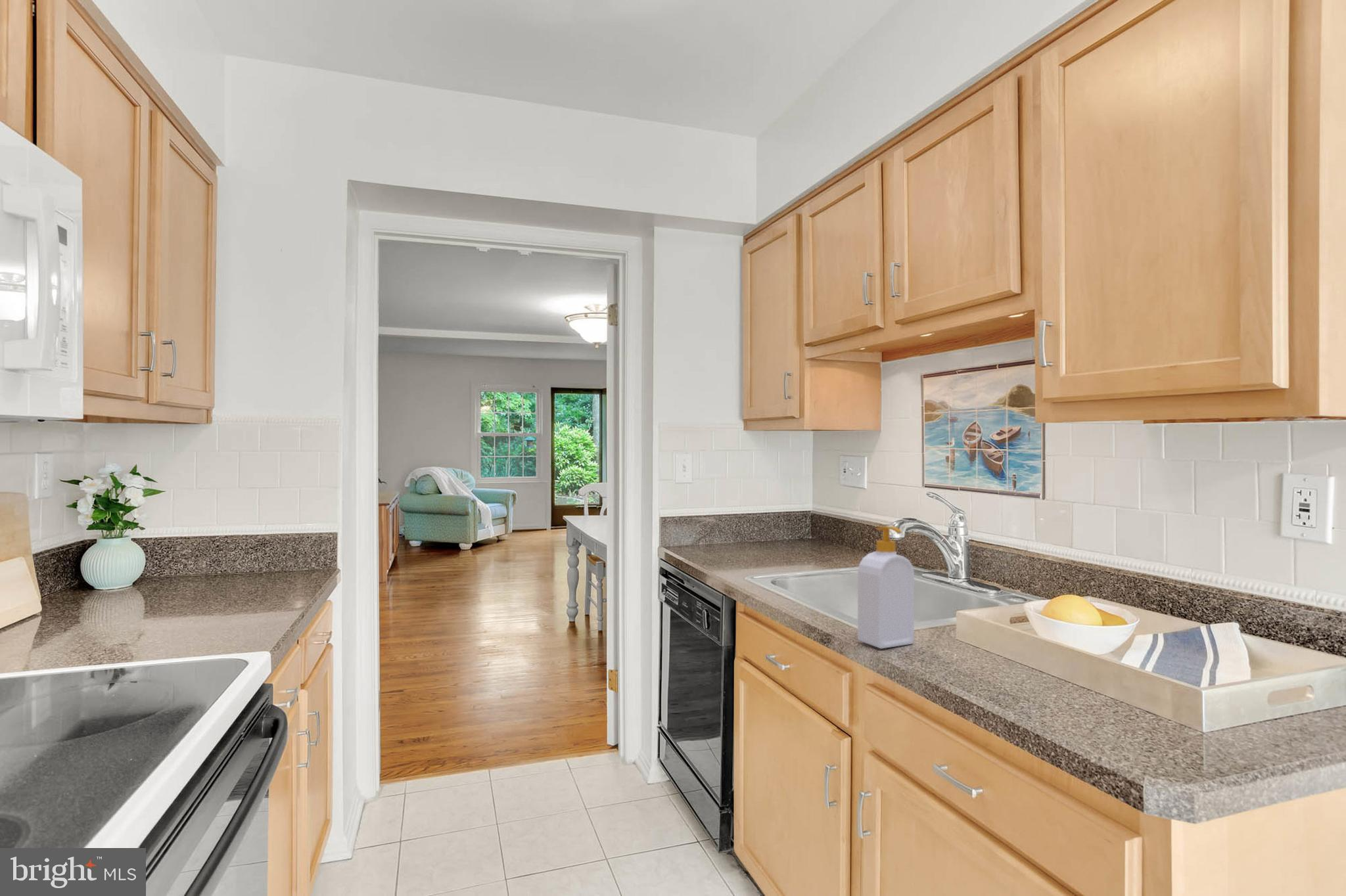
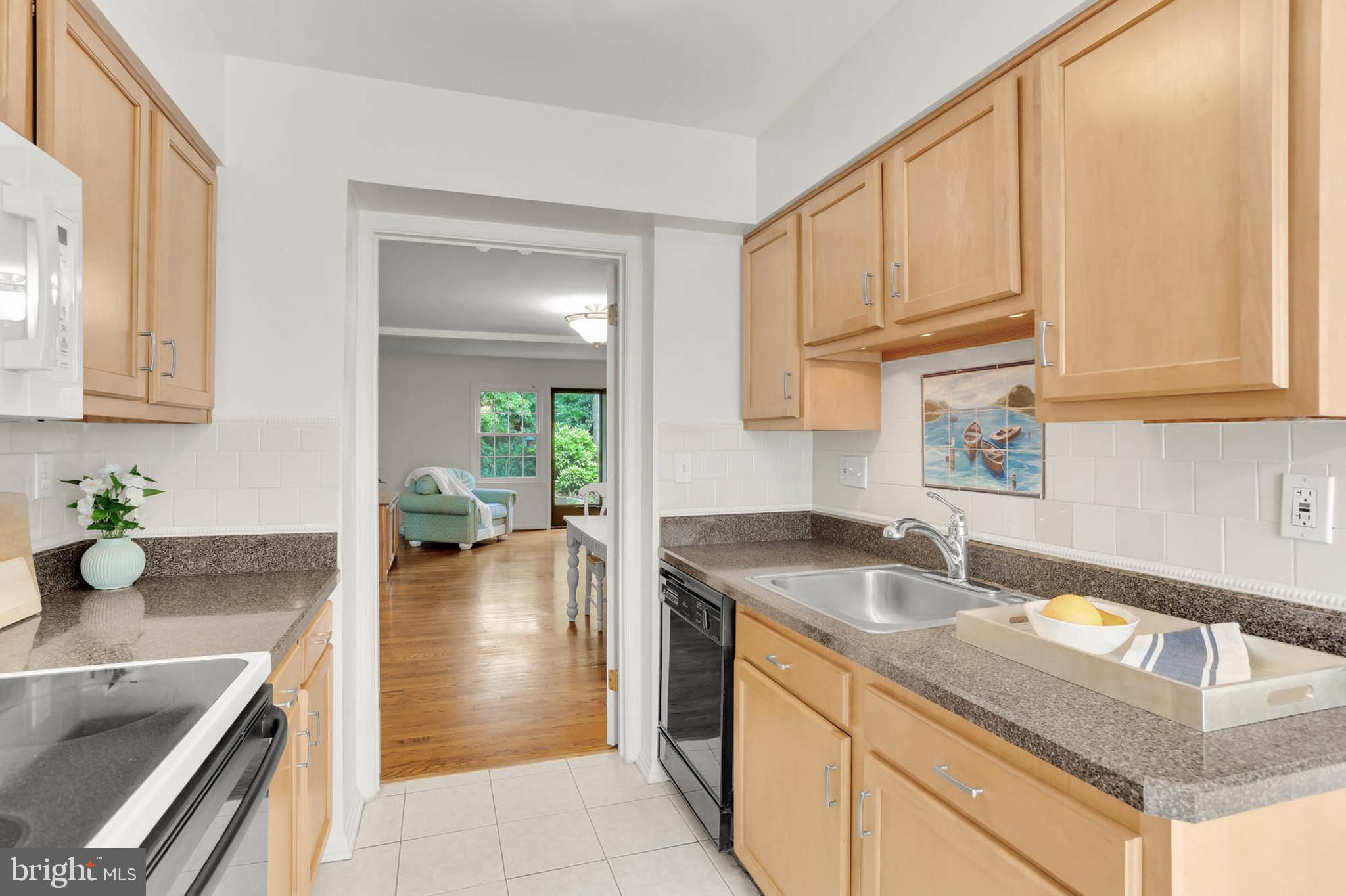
- soap bottle (887, 585)
